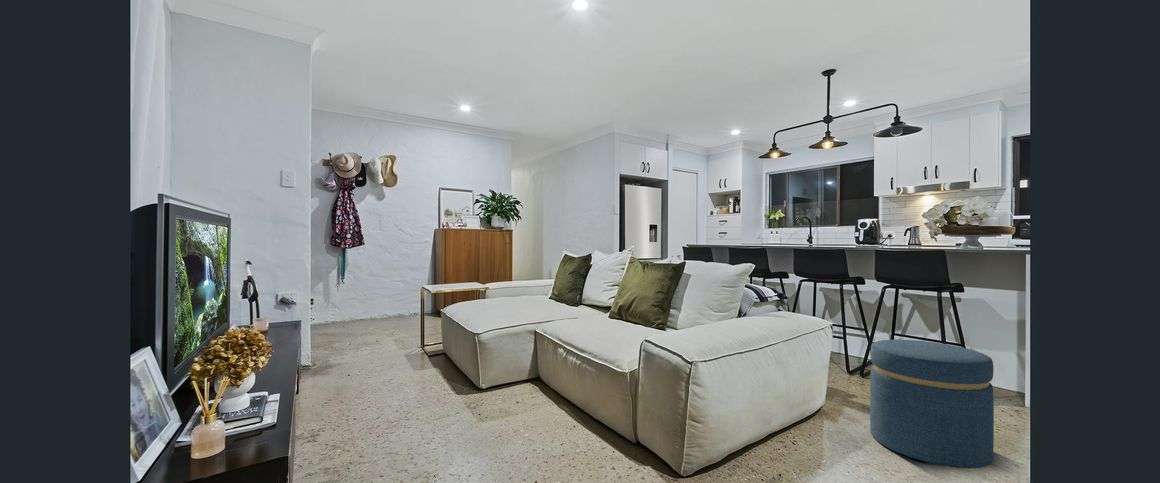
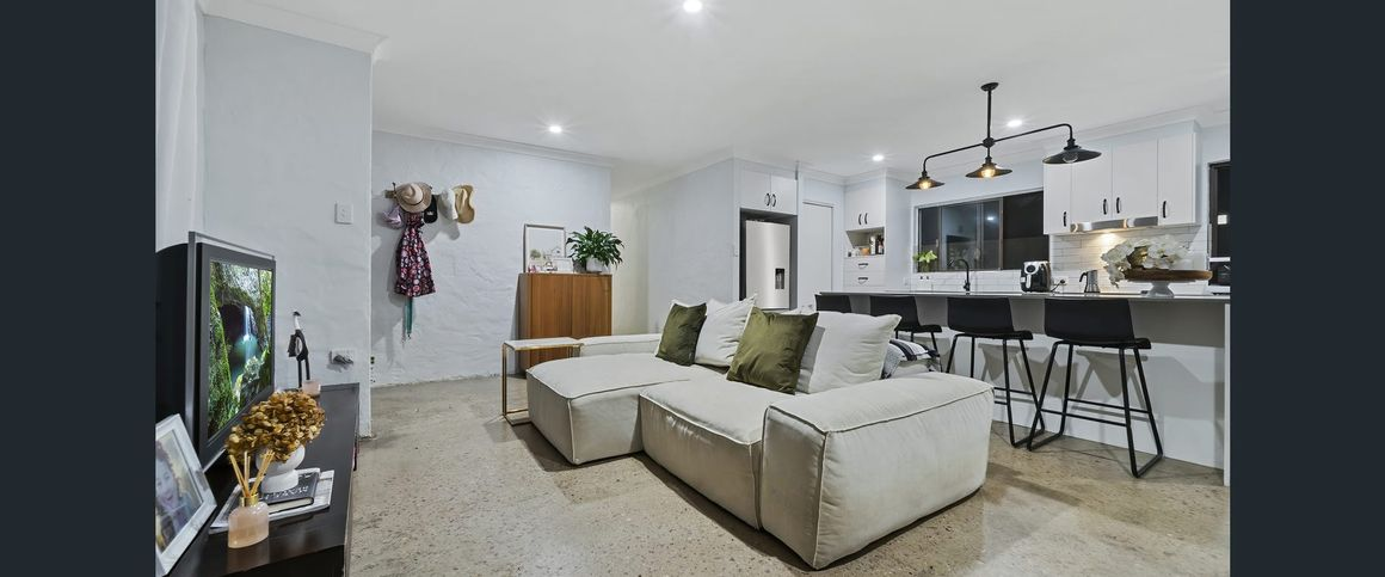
- ottoman (927, 395)
